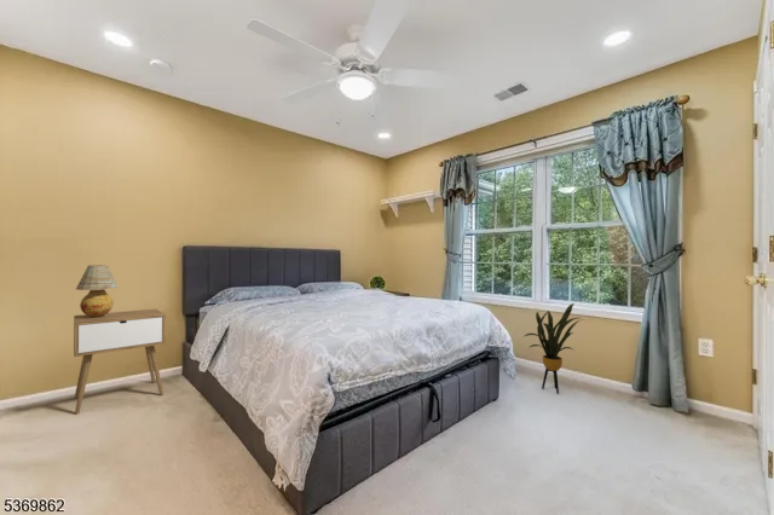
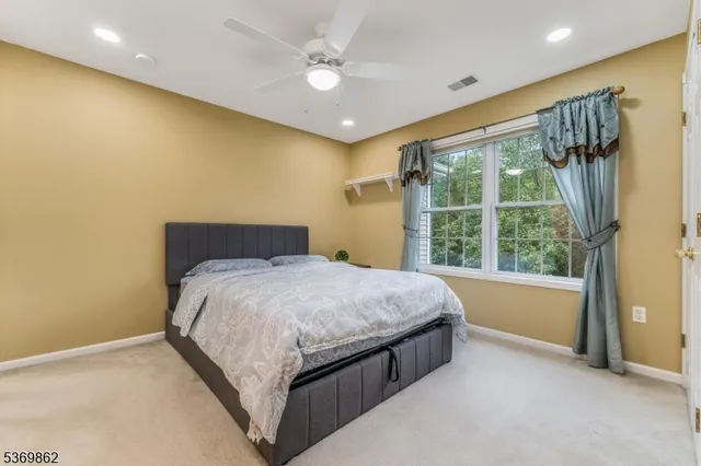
- nightstand (120, 349)
- table lamp (97, 290)
- house plant (558, 347)
